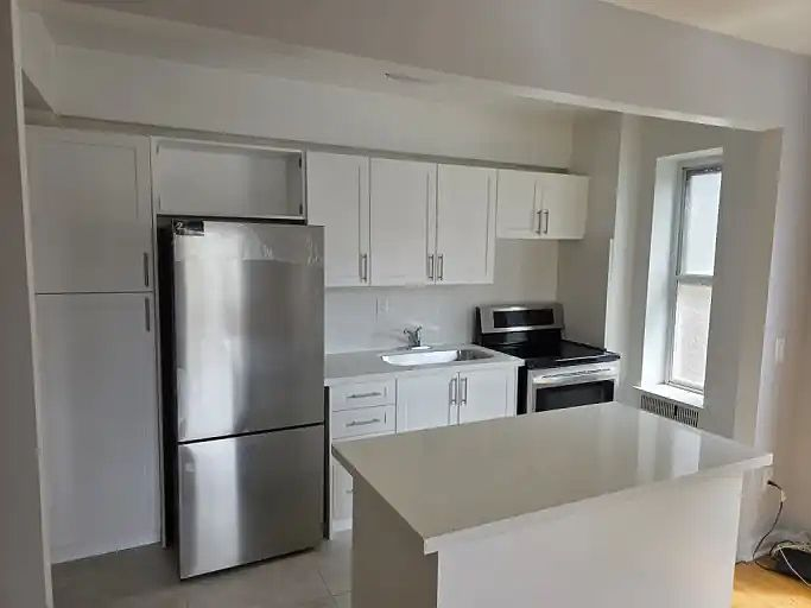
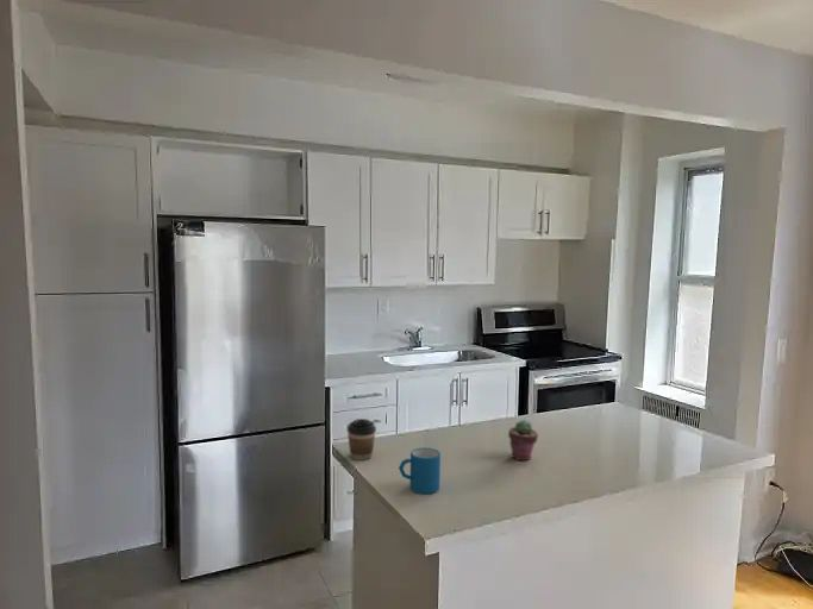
+ potted succulent (523, 438)
+ coffee cup (361, 437)
+ mug (418, 471)
